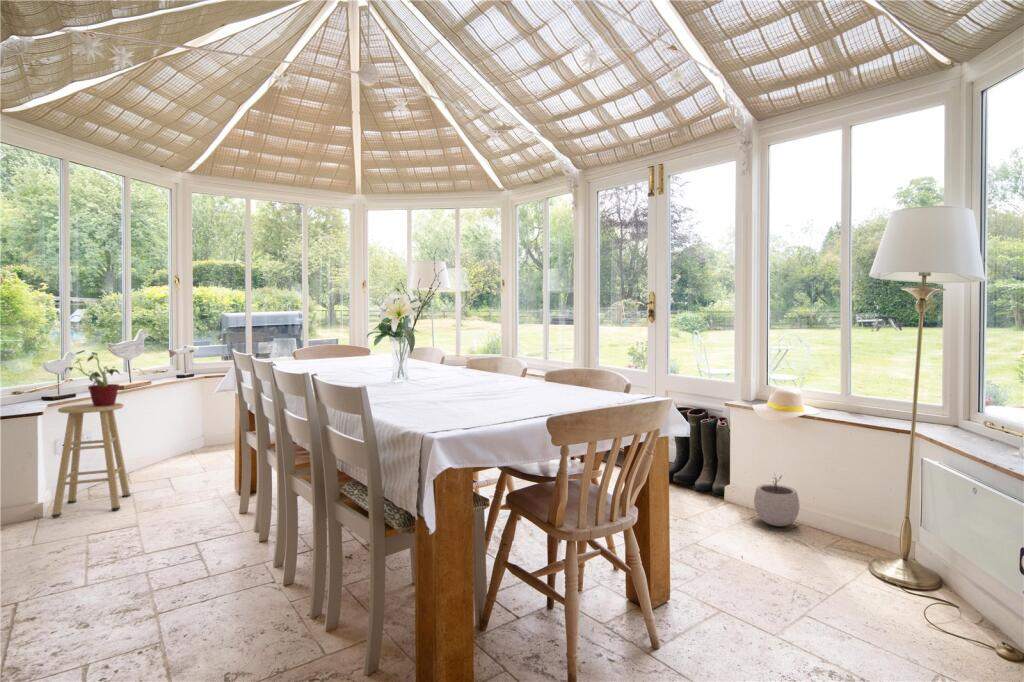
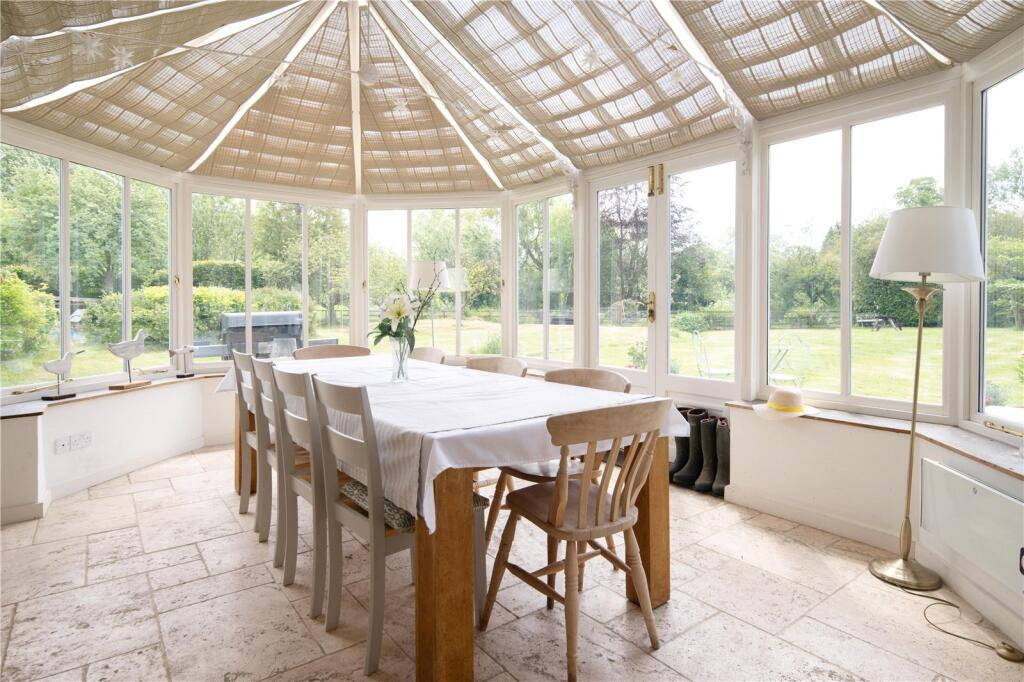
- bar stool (92, 448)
- plant pot (776, 498)
- potted plant (91, 378)
